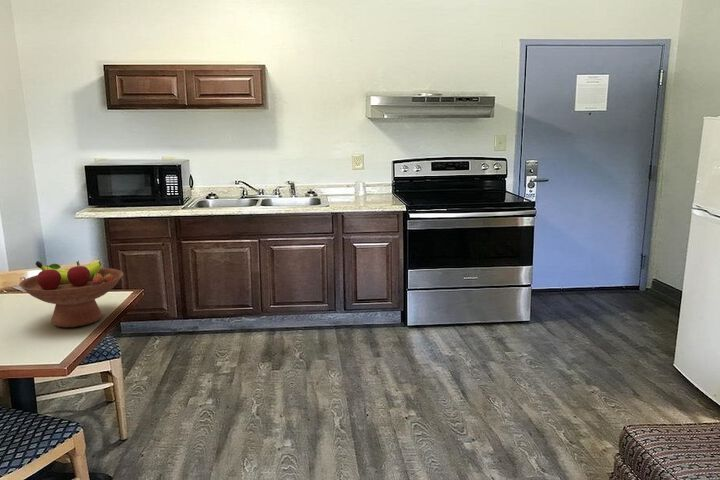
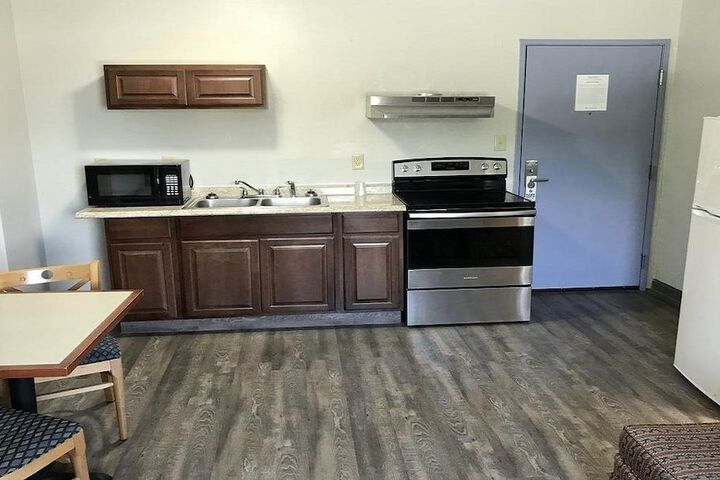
- fruit bowl (74, 291)
